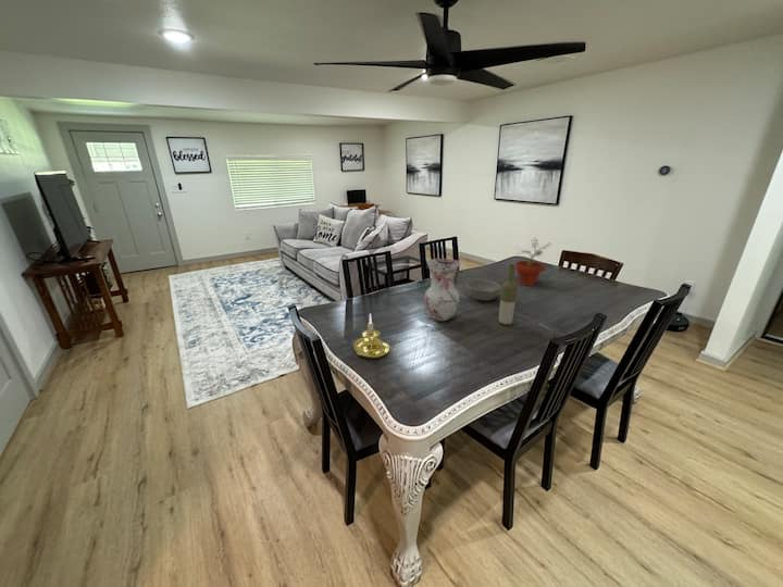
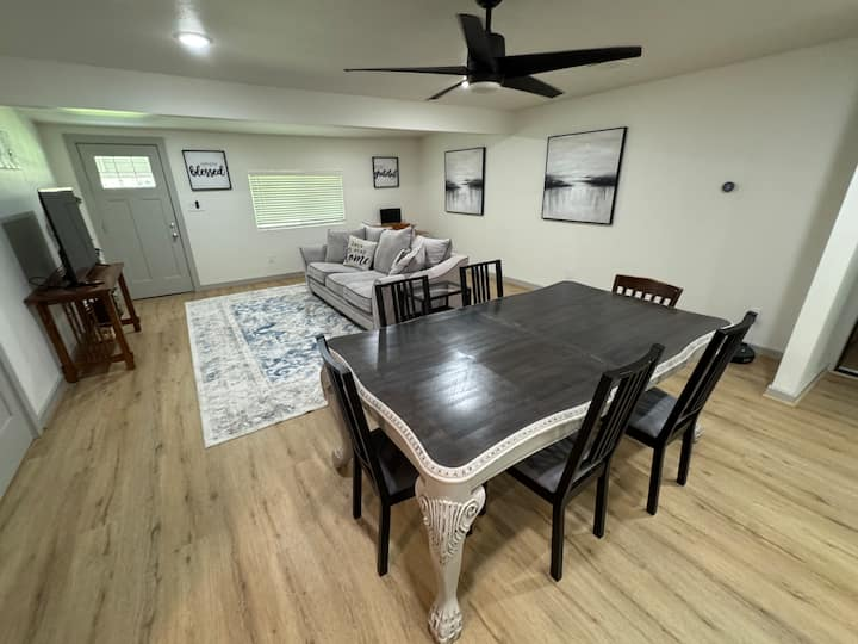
- potted plant (531, 261)
- bowl (483, 290)
- candle holder (372, 333)
- vase (442, 290)
- bottle (508, 295)
